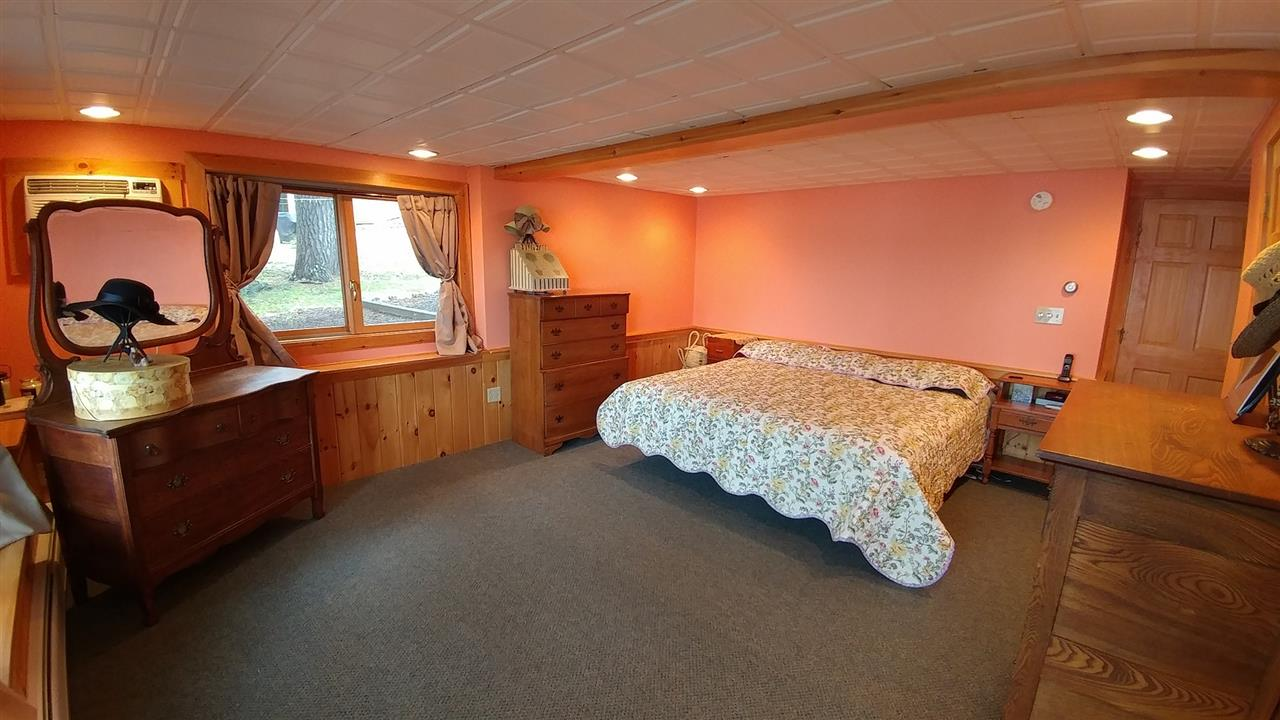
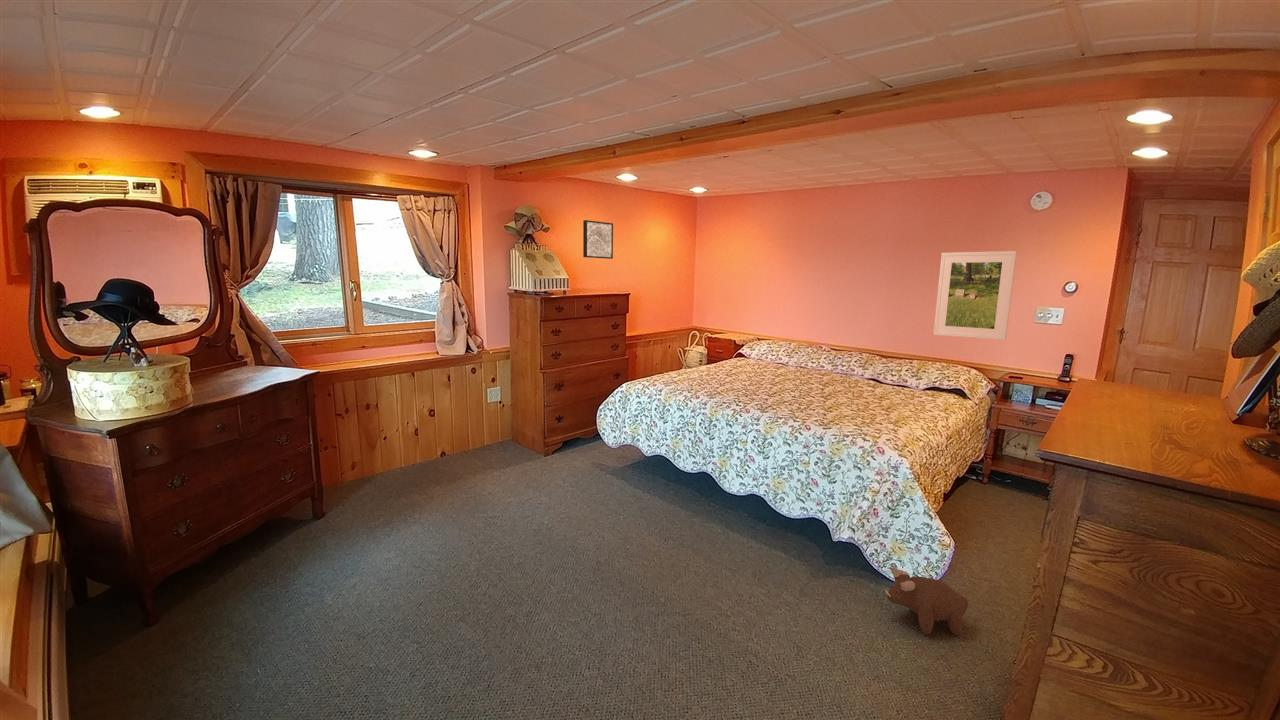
+ wall art (598, 240)
+ plush toy (925, 600)
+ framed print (972, 295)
